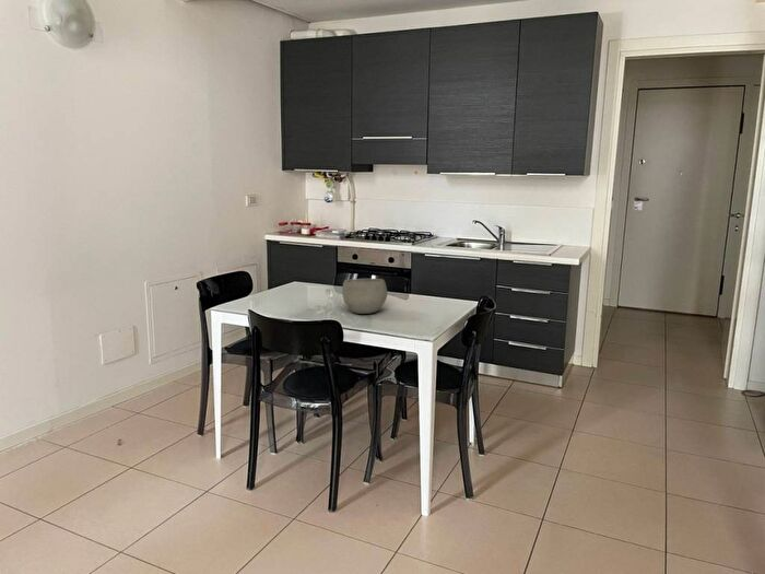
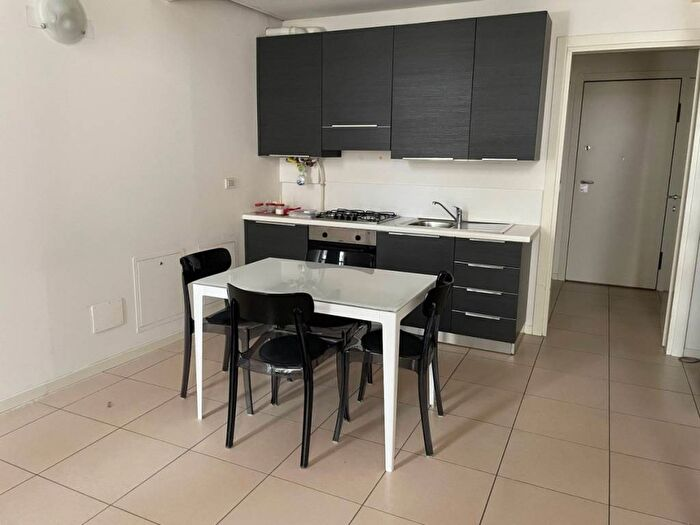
- bowl (364, 295)
